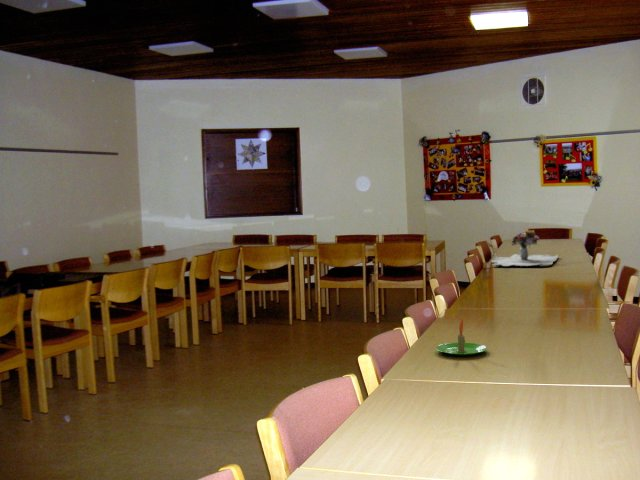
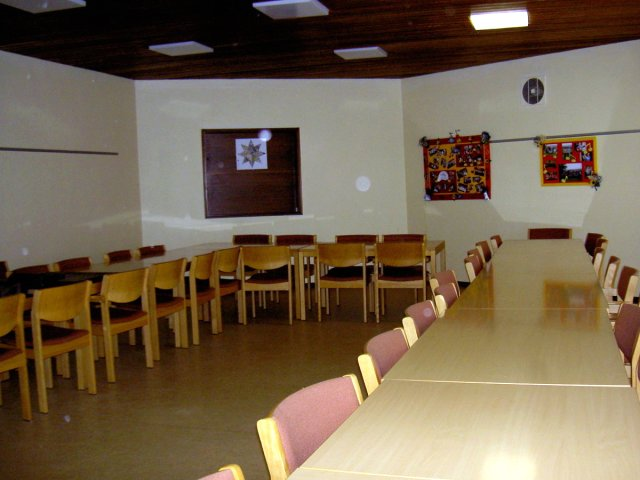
- flower arrangement (523, 246)
- candle (461, 335)
